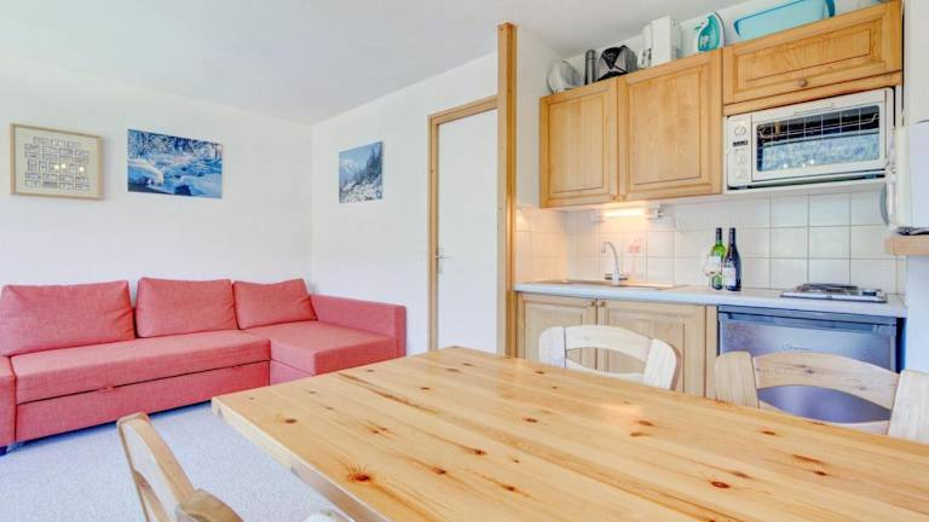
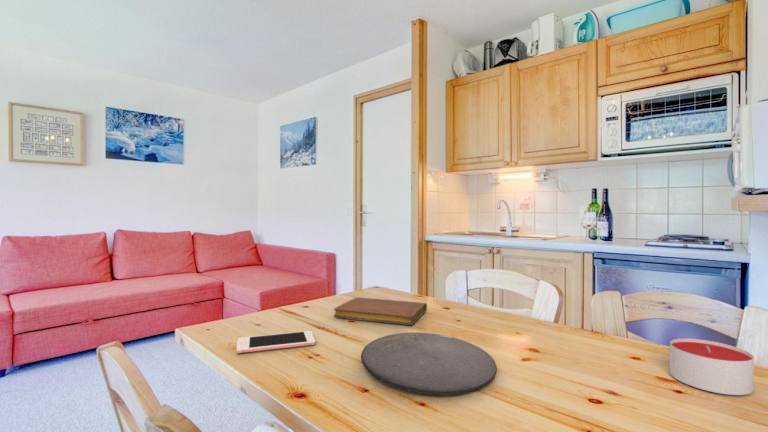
+ plate (427, 358)
+ notebook (381, 309)
+ cell phone (276, 341)
+ candle (709, 363)
